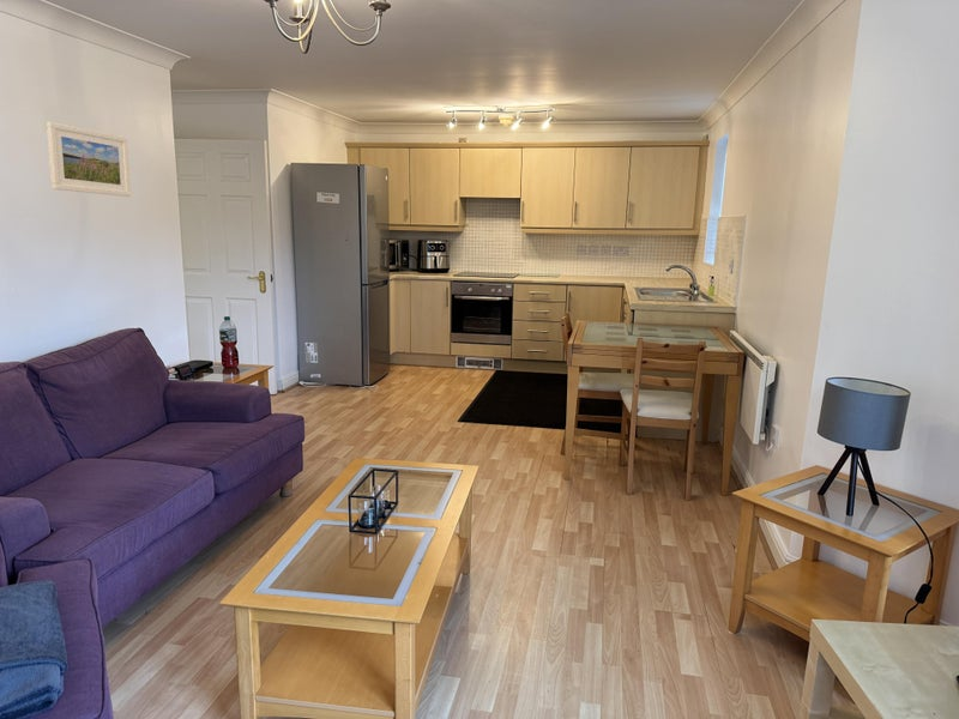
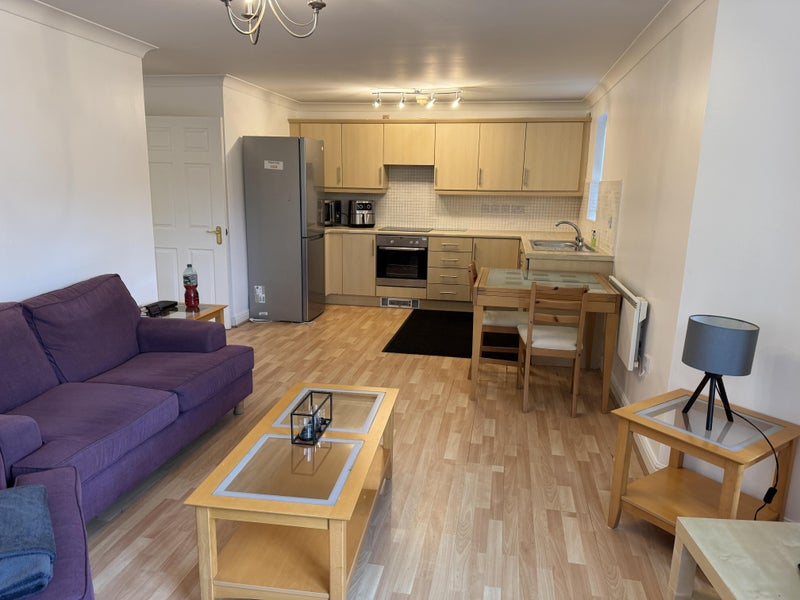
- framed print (91, 162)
